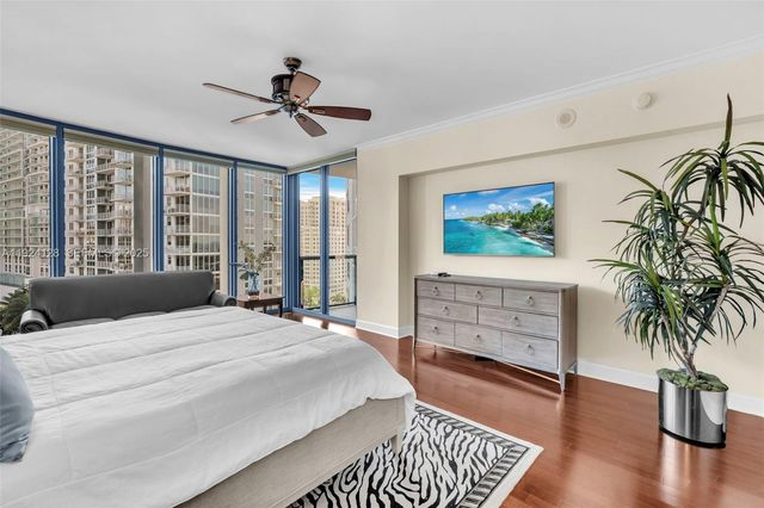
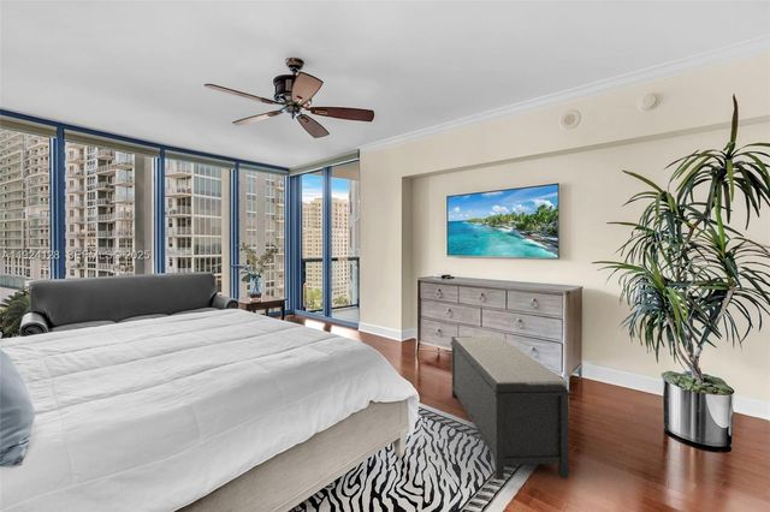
+ bench (497, 392)
